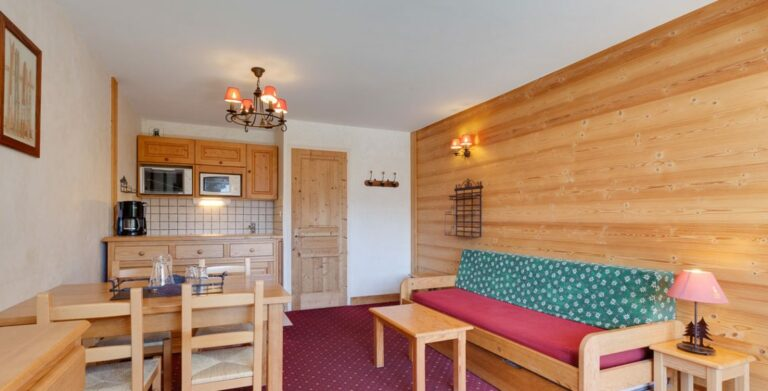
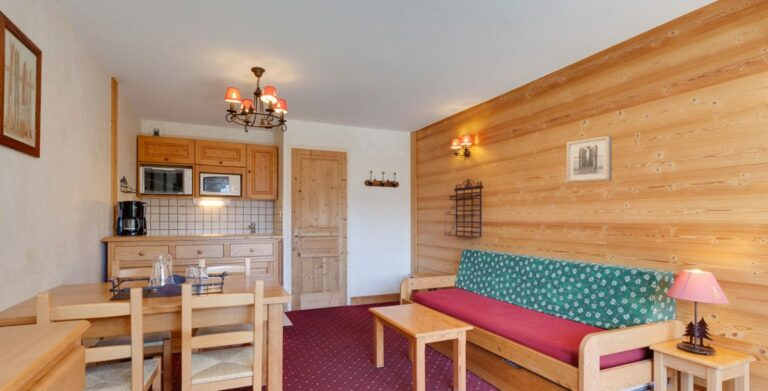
+ wall art (587, 160)
